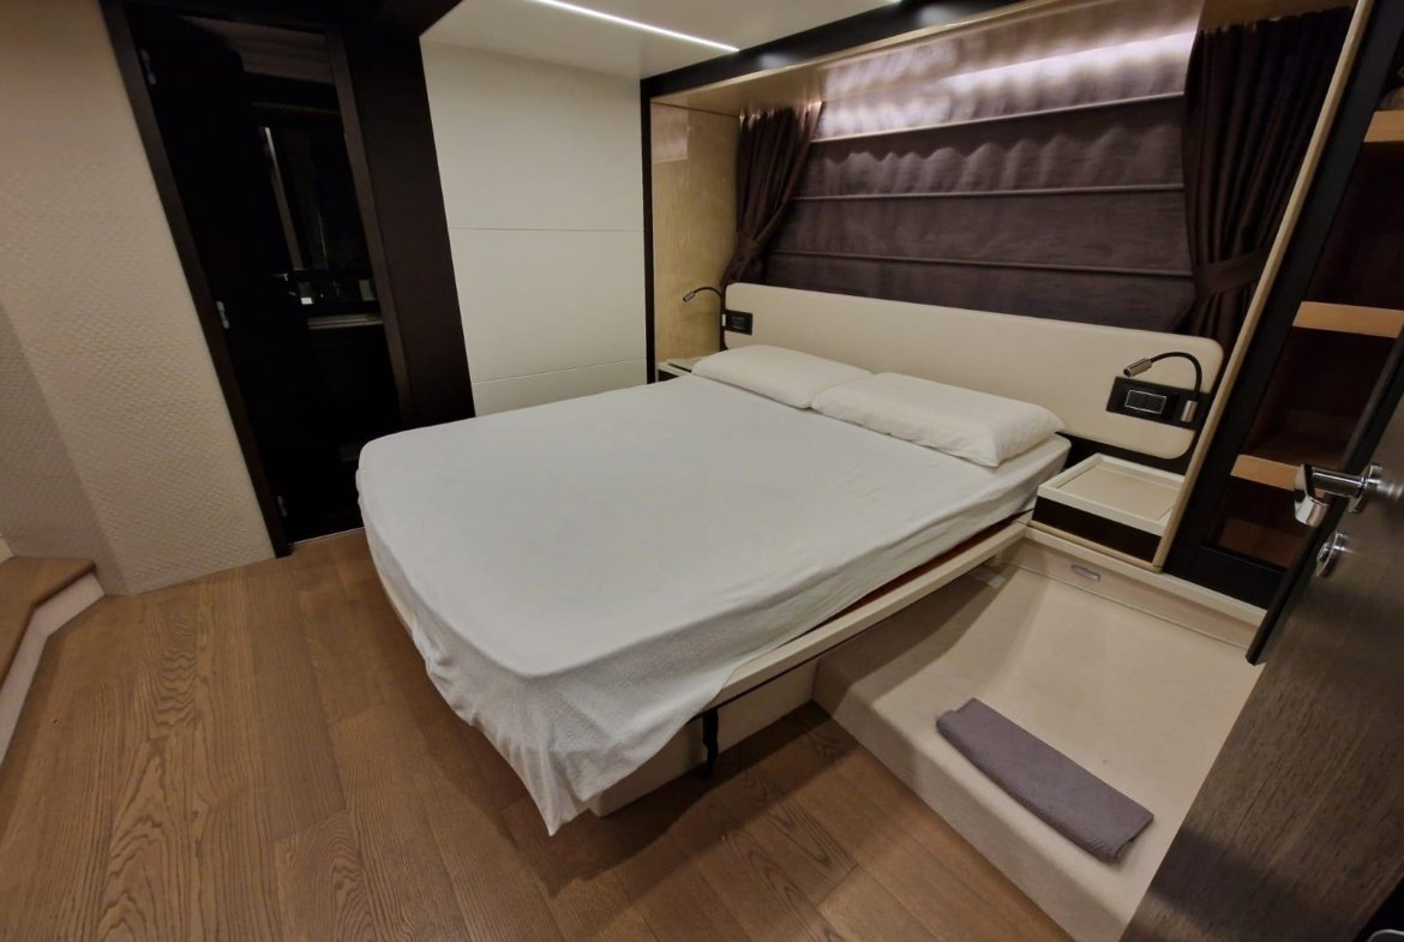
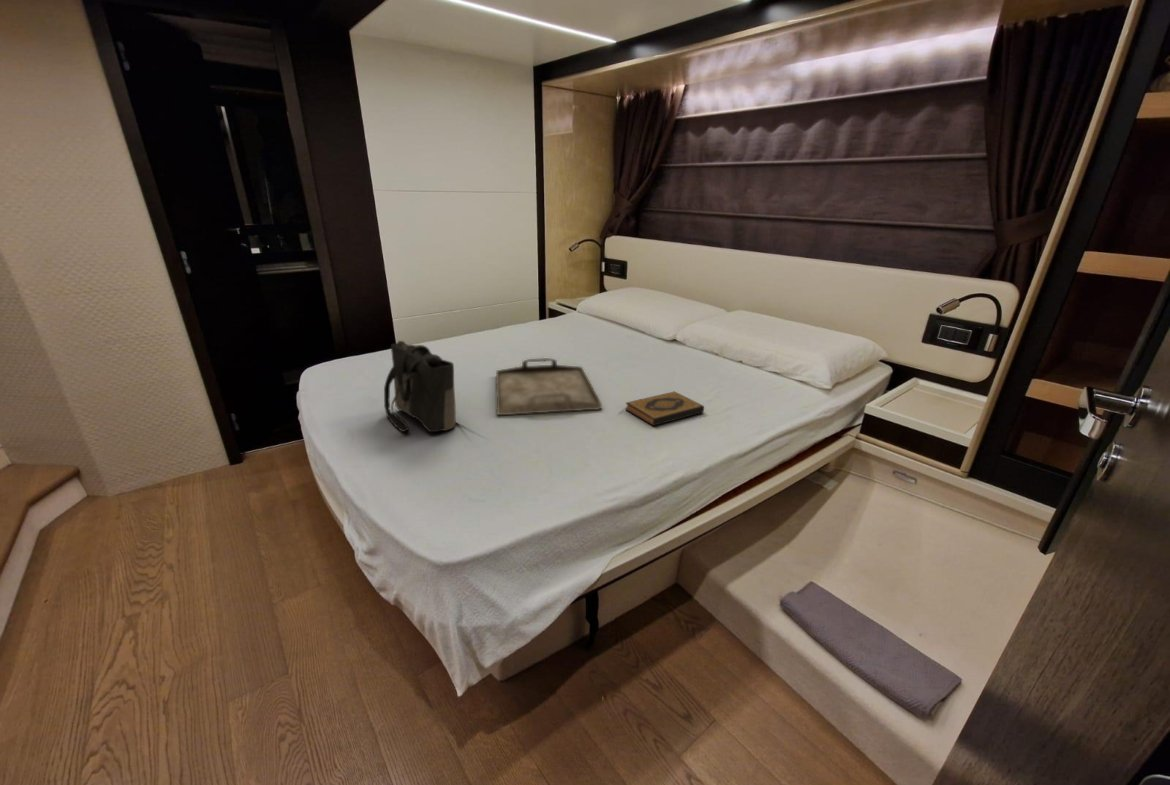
+ tote bag (414, 386)
+ serving tray (544, 382)
+ hardback book (664, 407)
